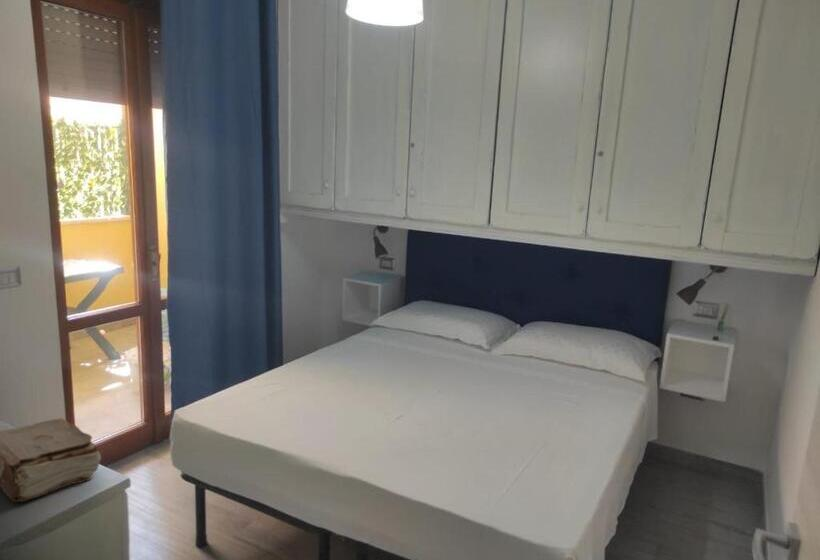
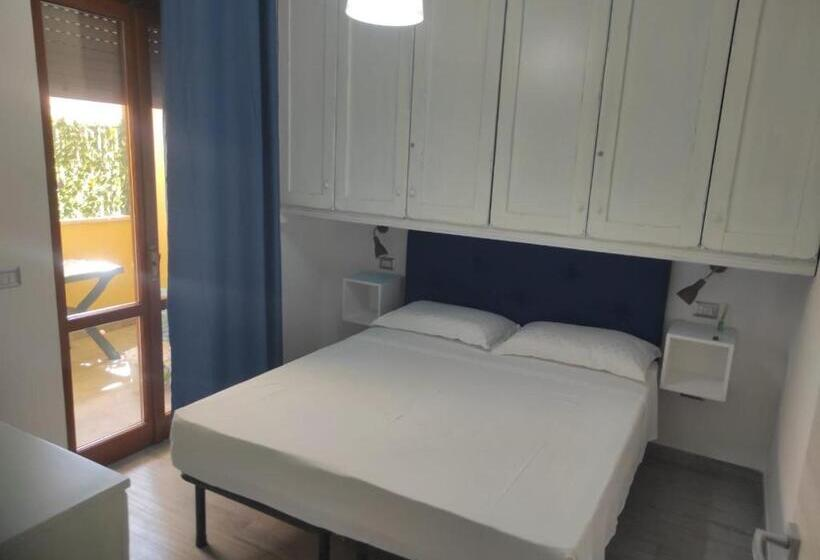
- book (41, 454)
